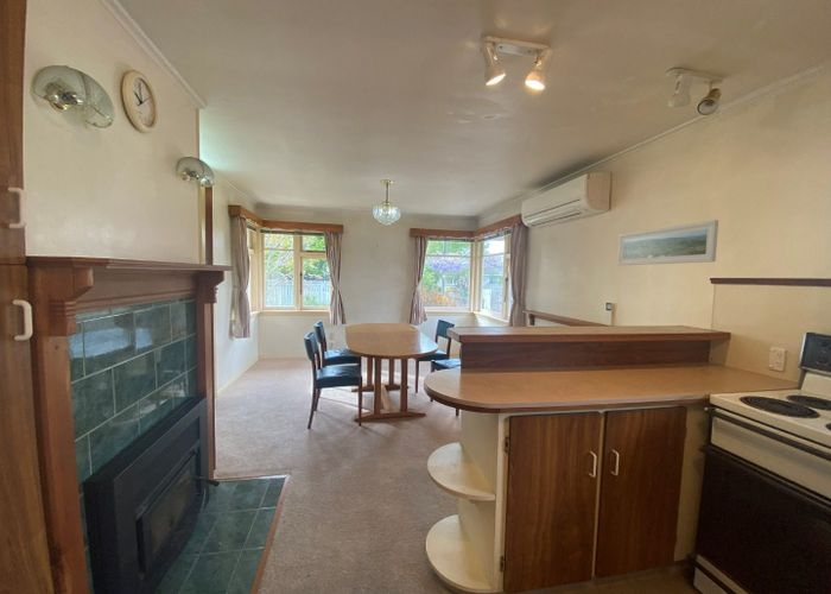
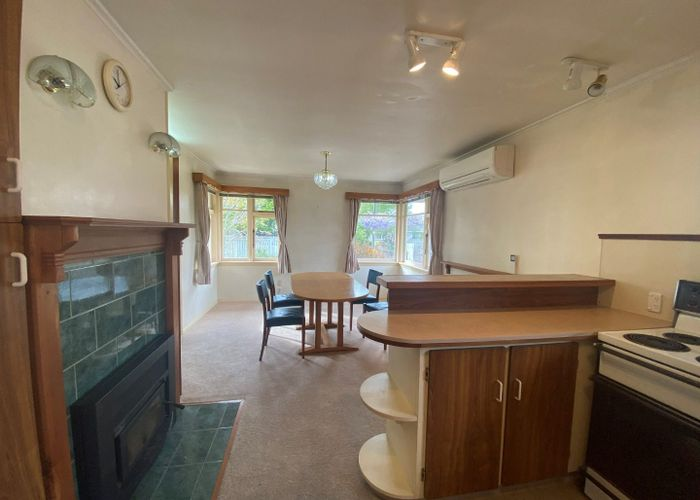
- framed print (660, 246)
